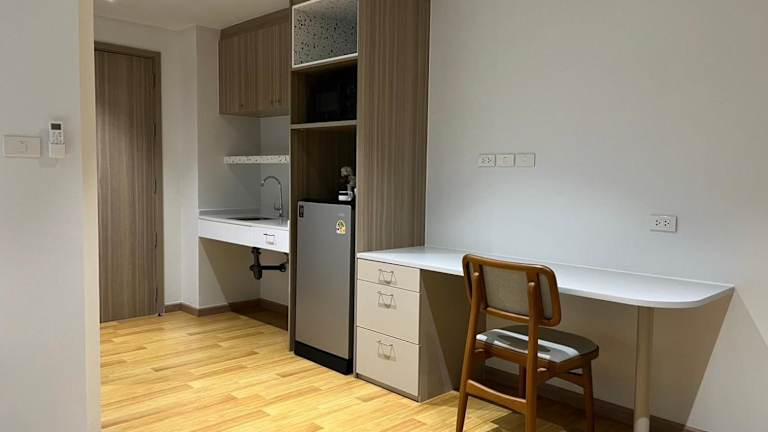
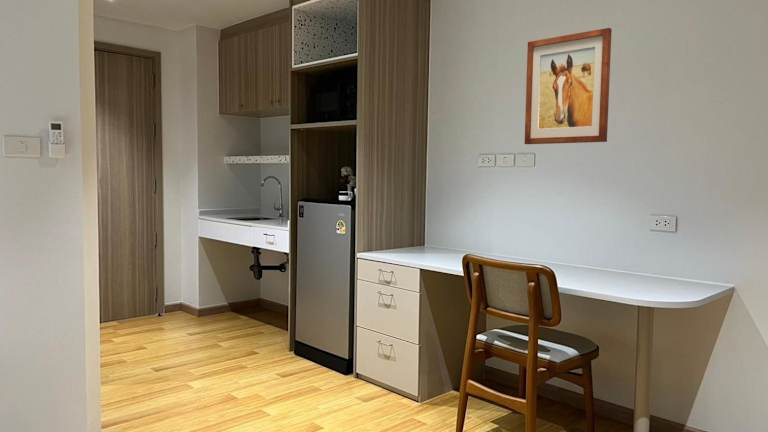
+ wall art (565, 89)
